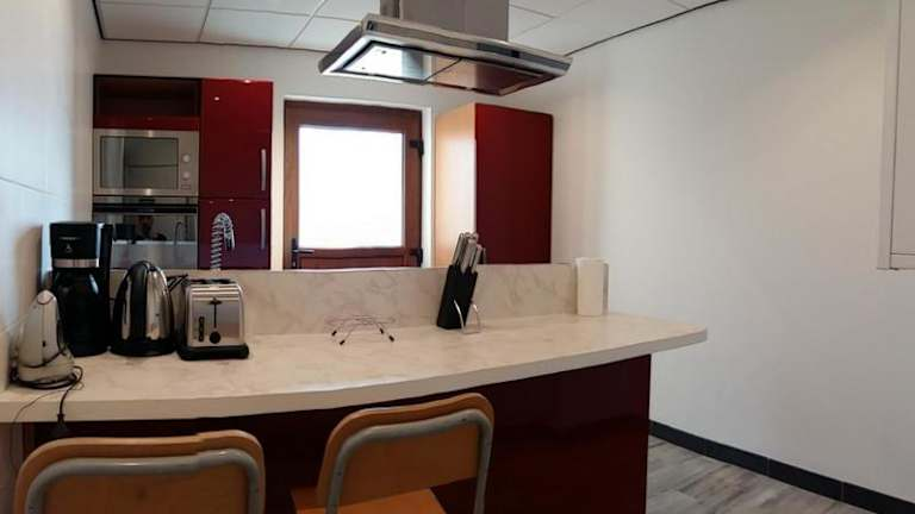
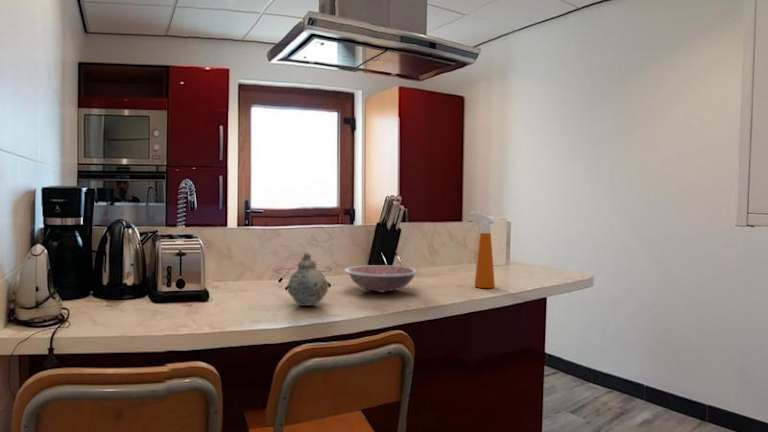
+ teapot (307, 278)
+ spray bottle (480, 248)
+ bowl (381, 280)
